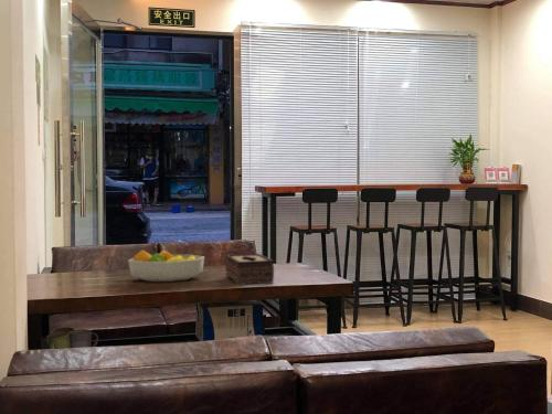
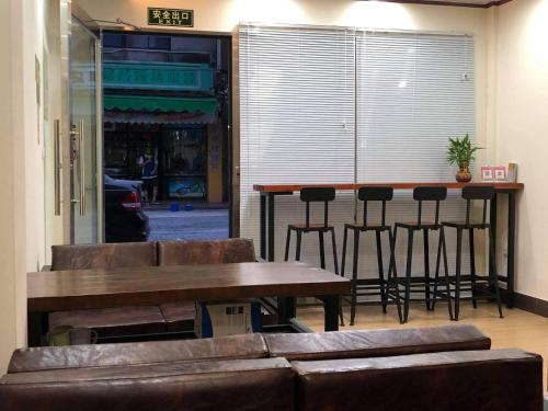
- tissue box (248, 268)
- fruit bowl (167, 263)
